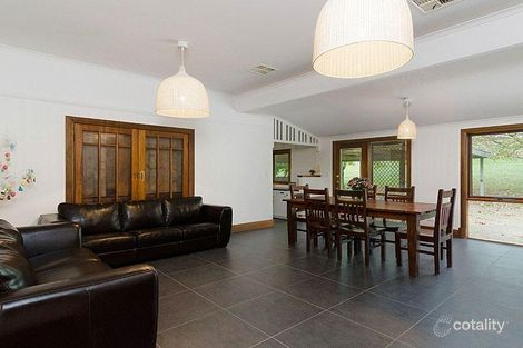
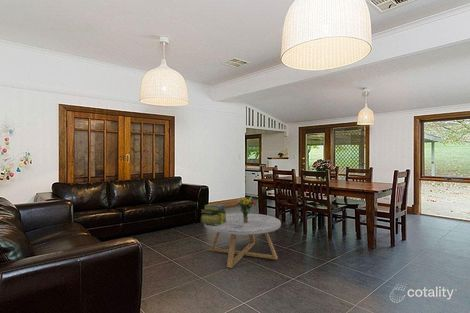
+ stack of books (214, 213)
+ bouquet (245, 209)
+ coffee table (243, 234)
